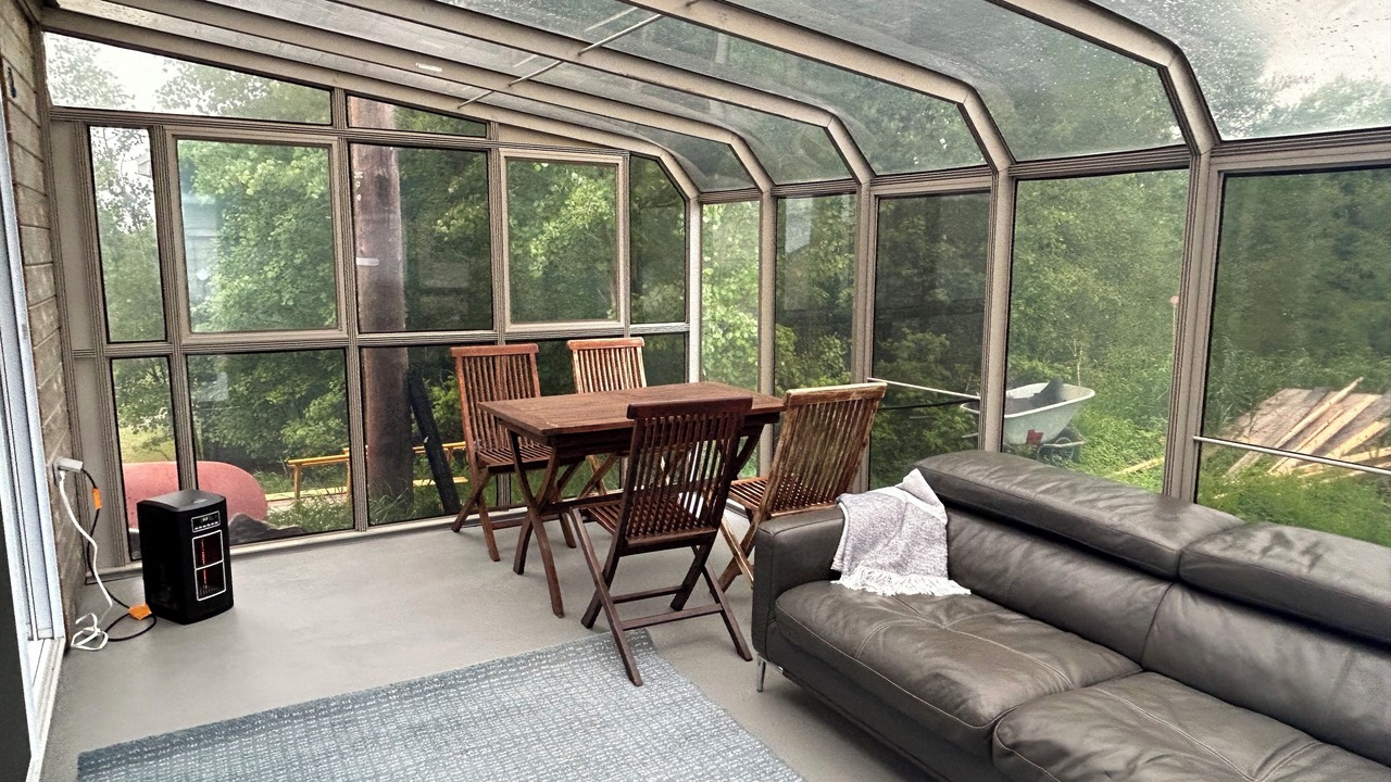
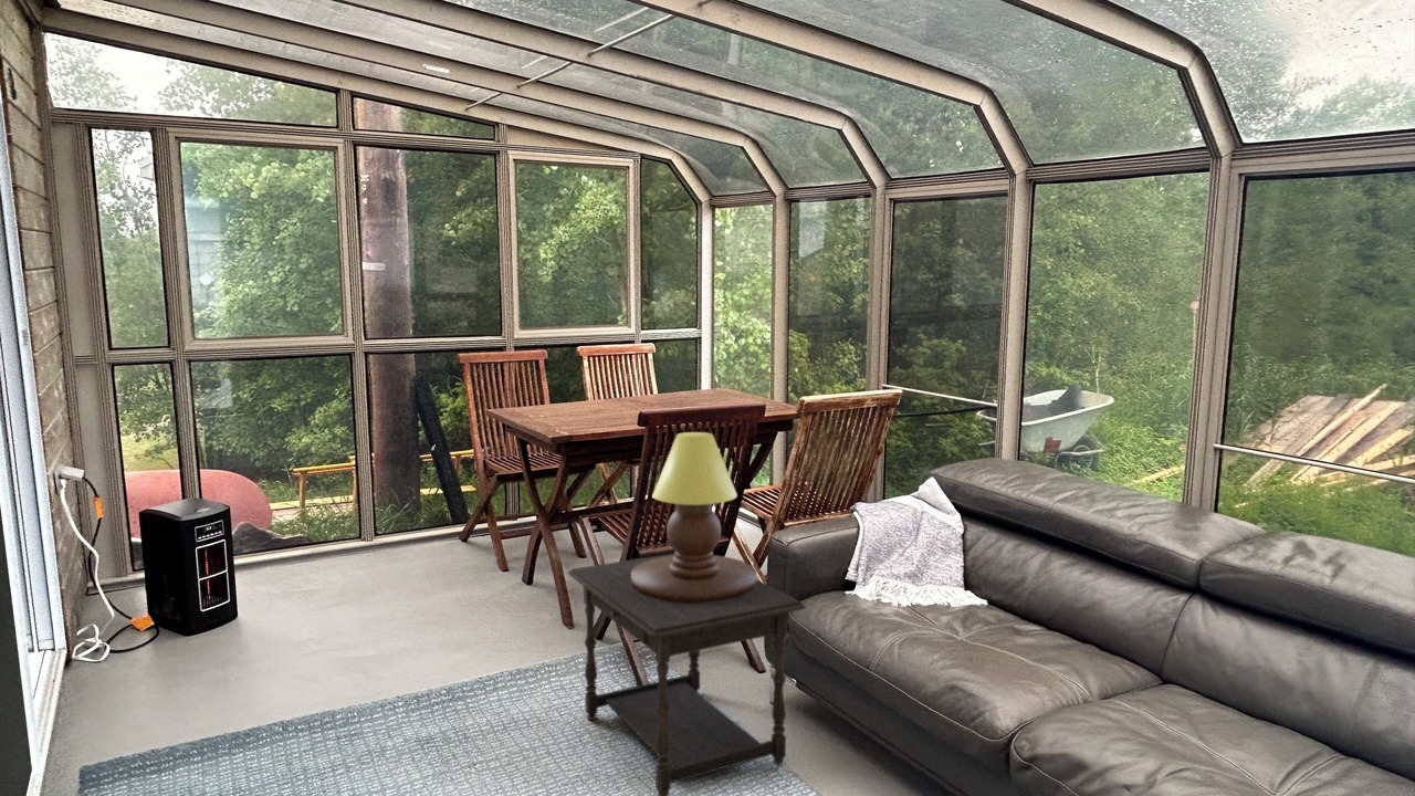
+ table lamp (693, 507)
+ side table (689, 664)
